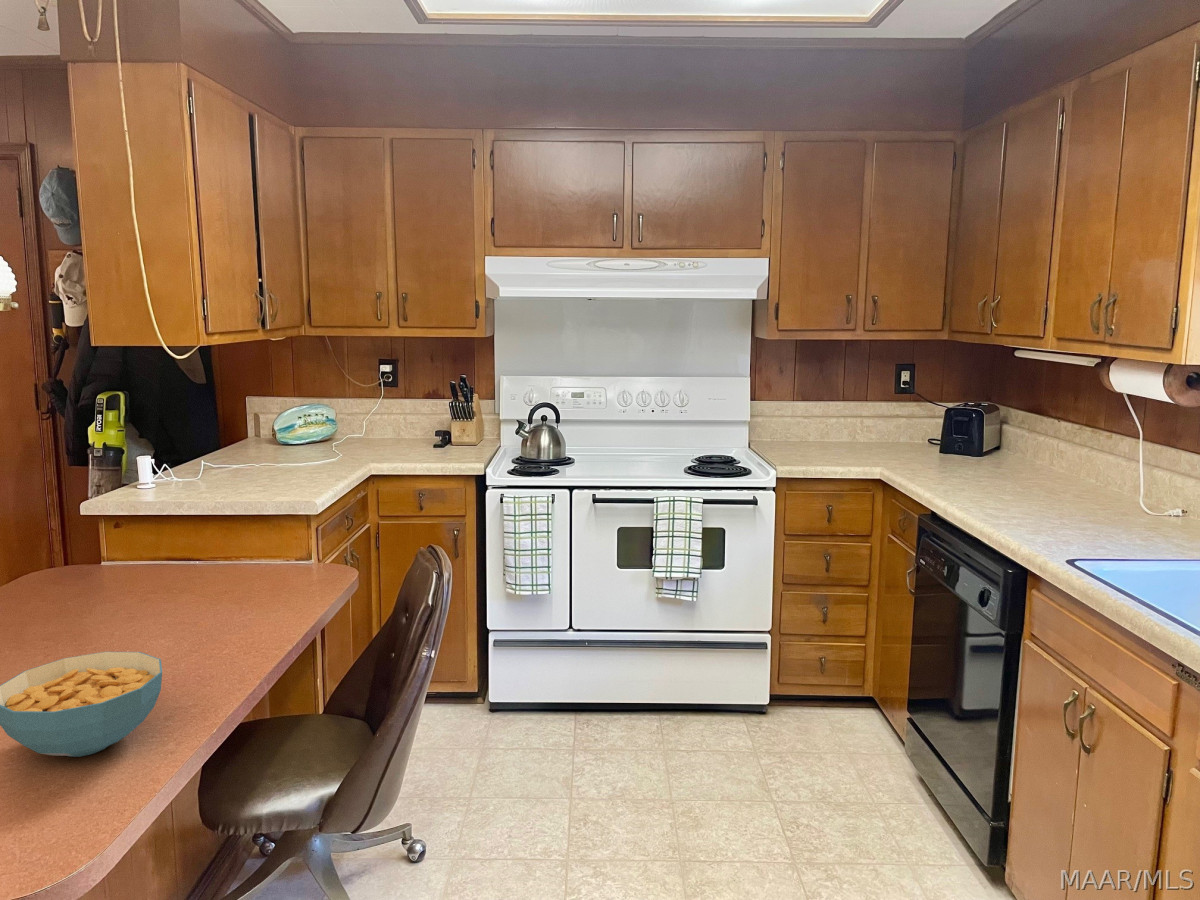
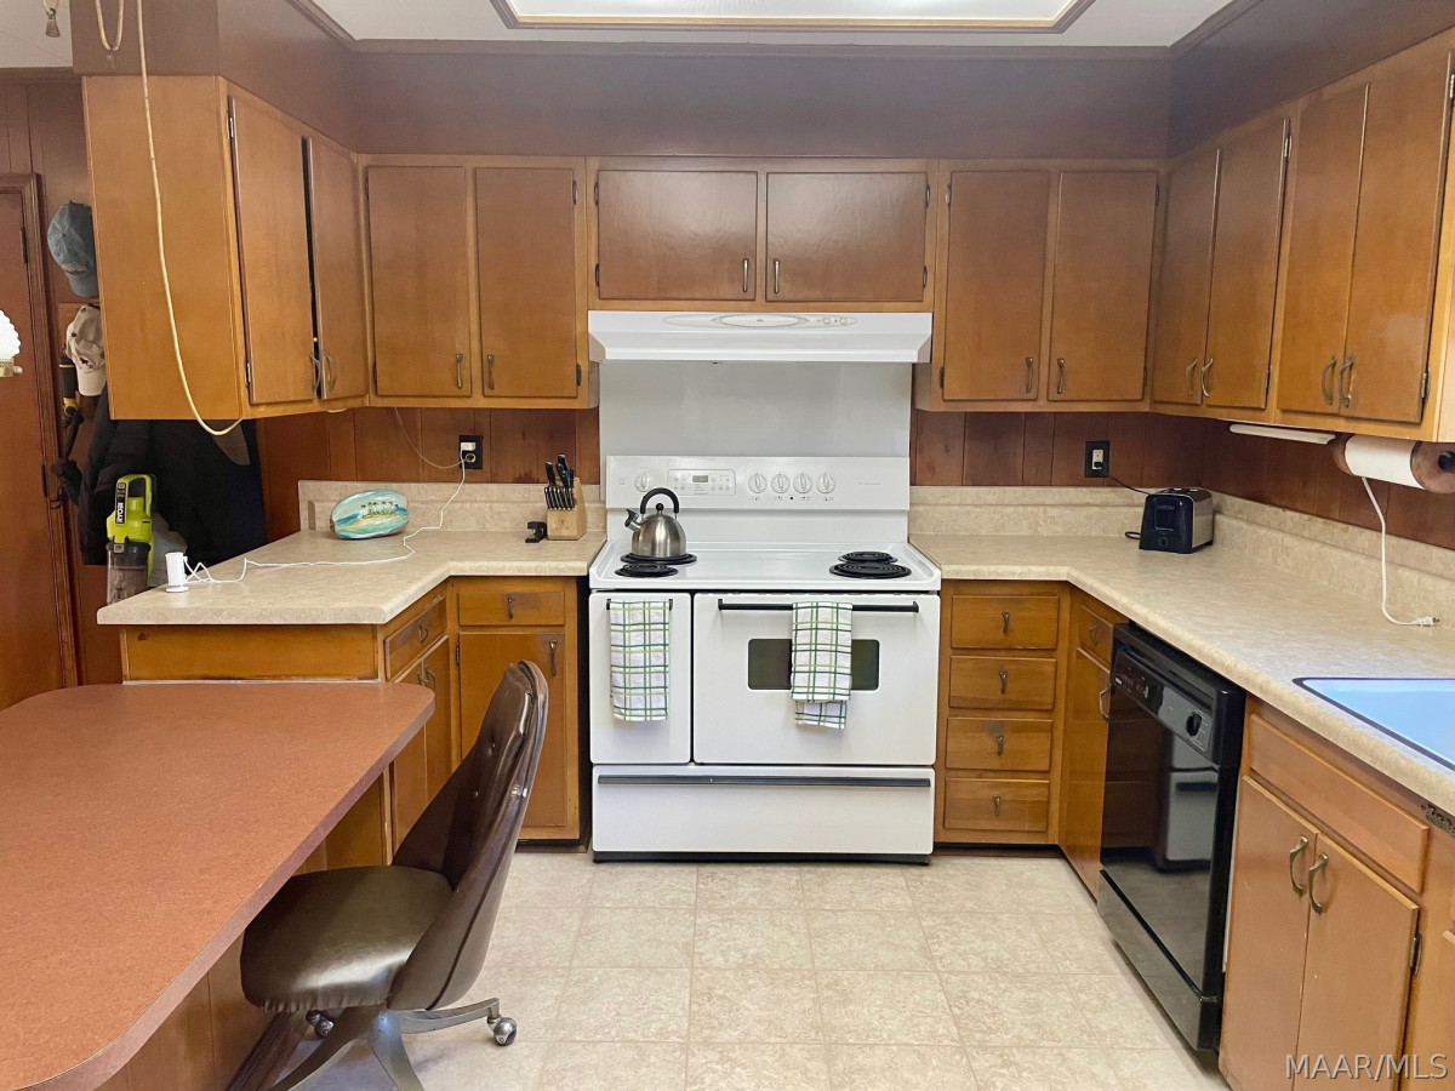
- cereal bowl (84, 712)
